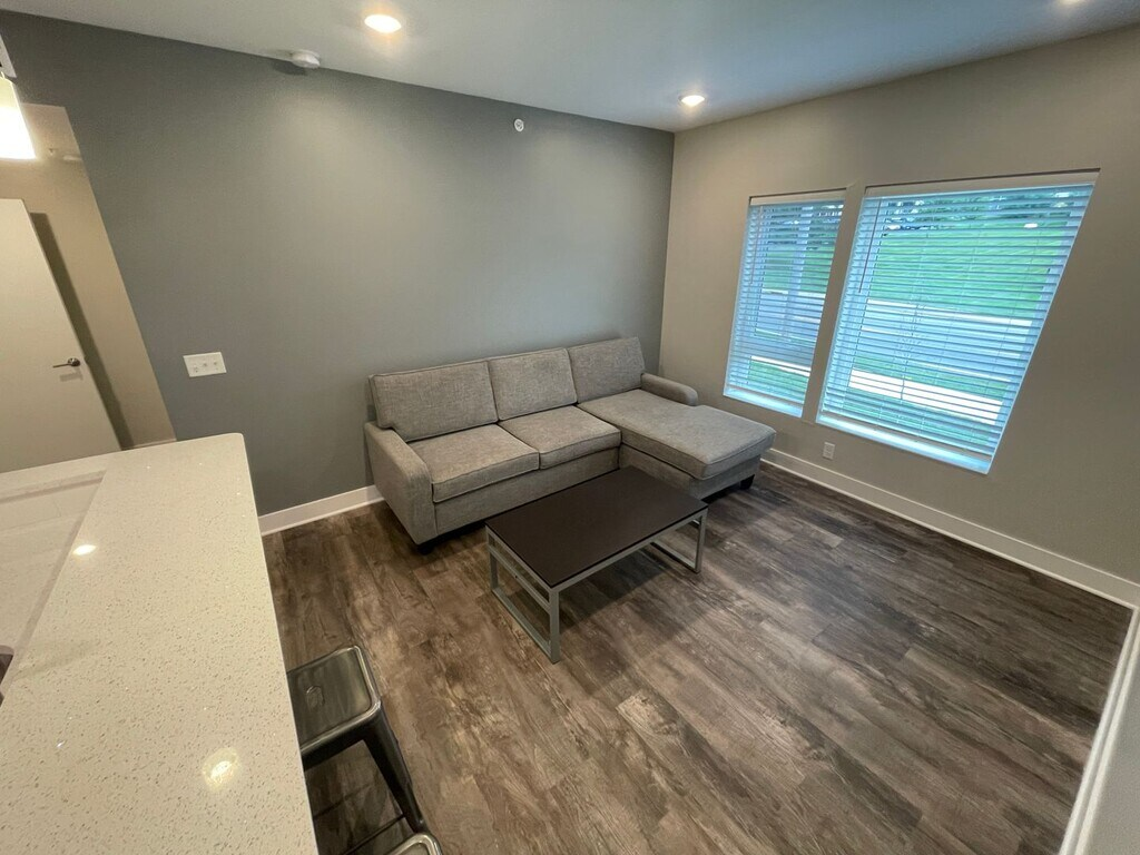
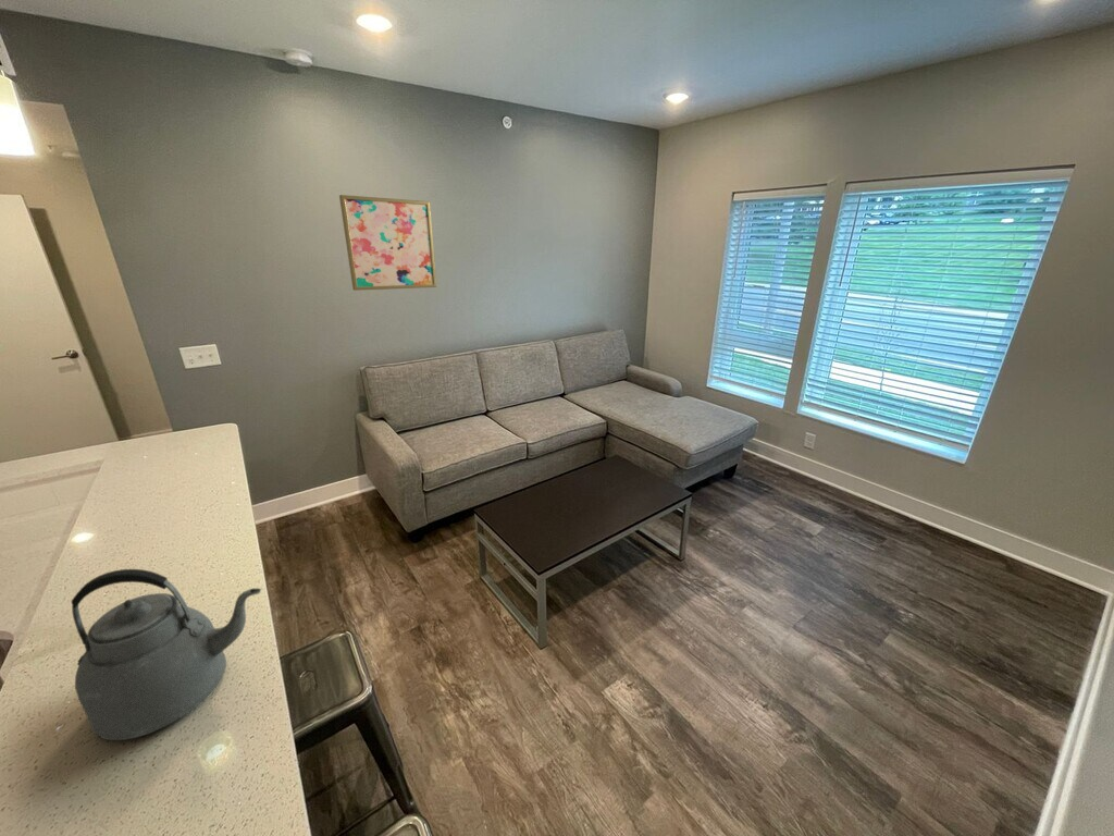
+ wall art (392, 245)
+ kettle (173, 627)
